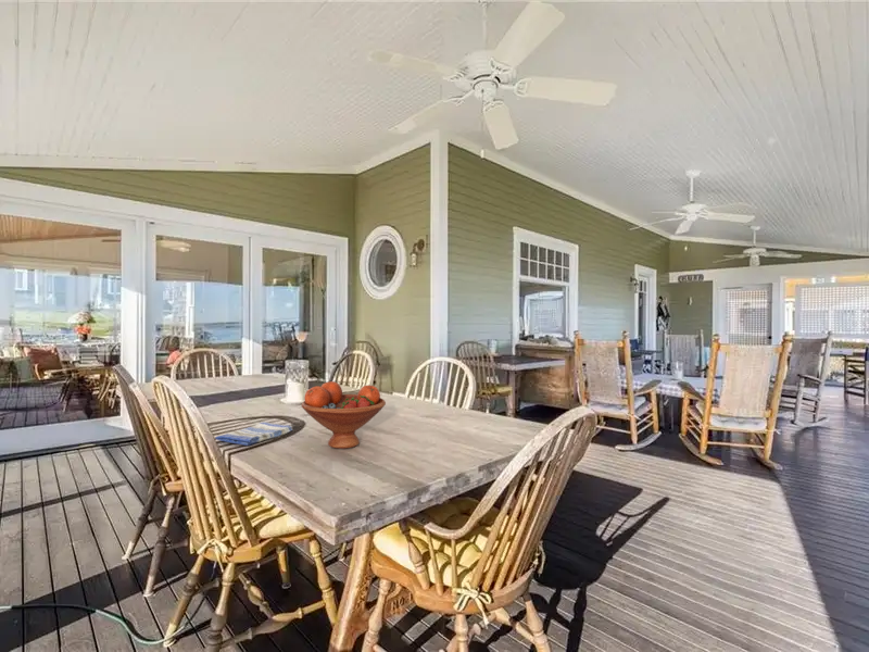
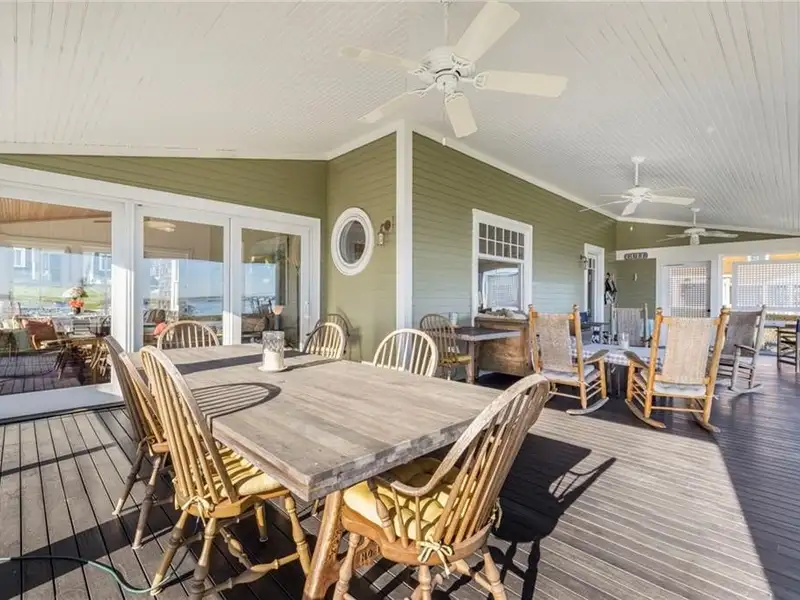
- dish towel (255, 432)
- fruit bowl (343, 414)
